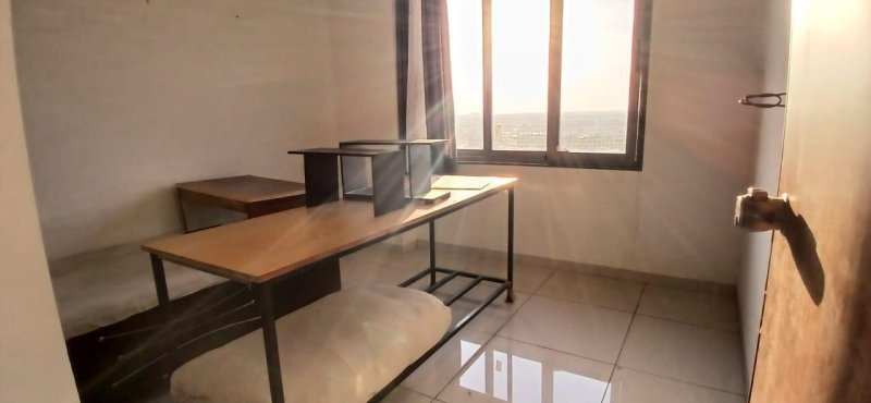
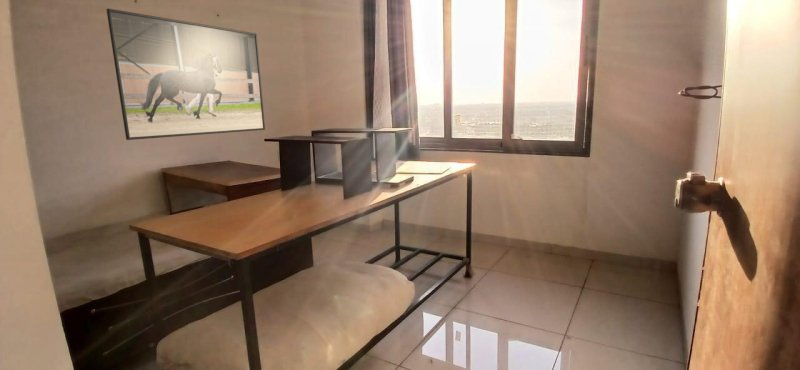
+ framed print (199, 79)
